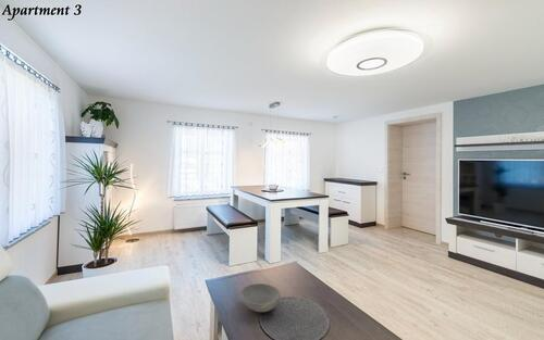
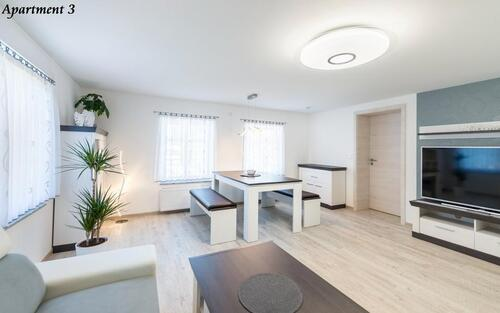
- bowl (260, 300)
